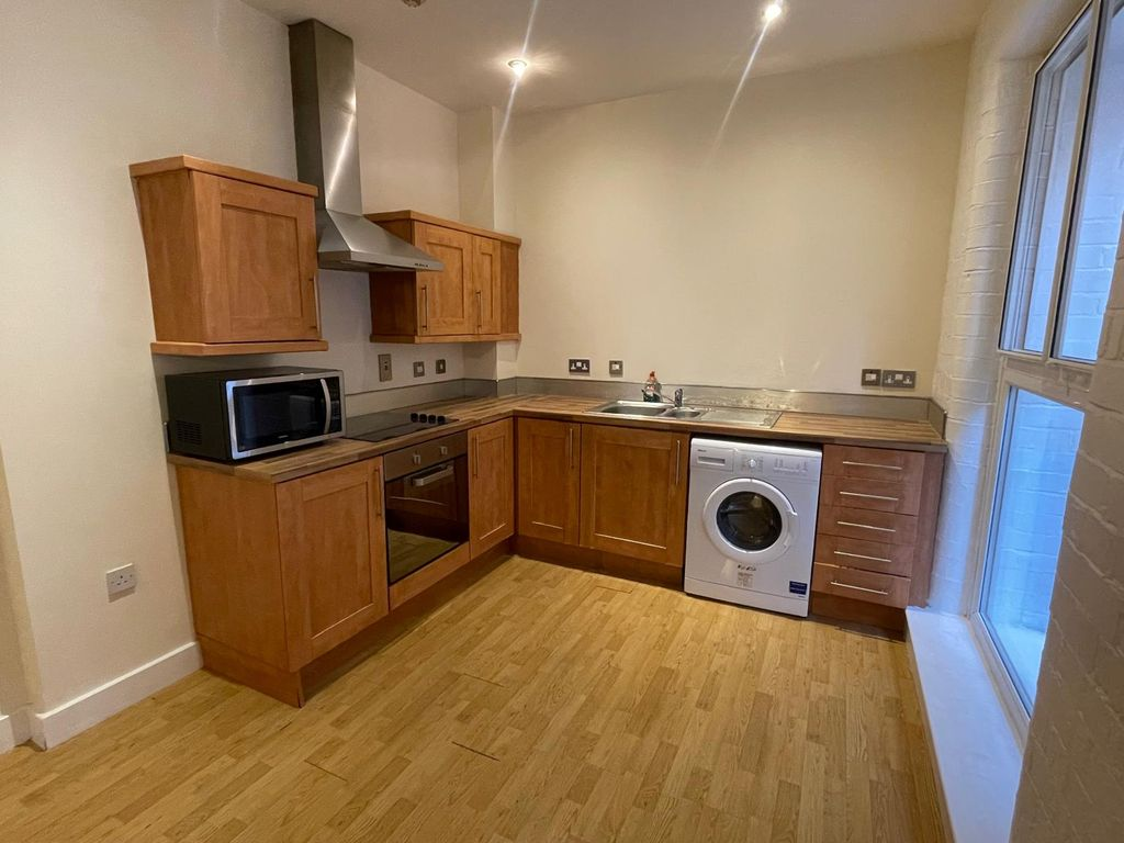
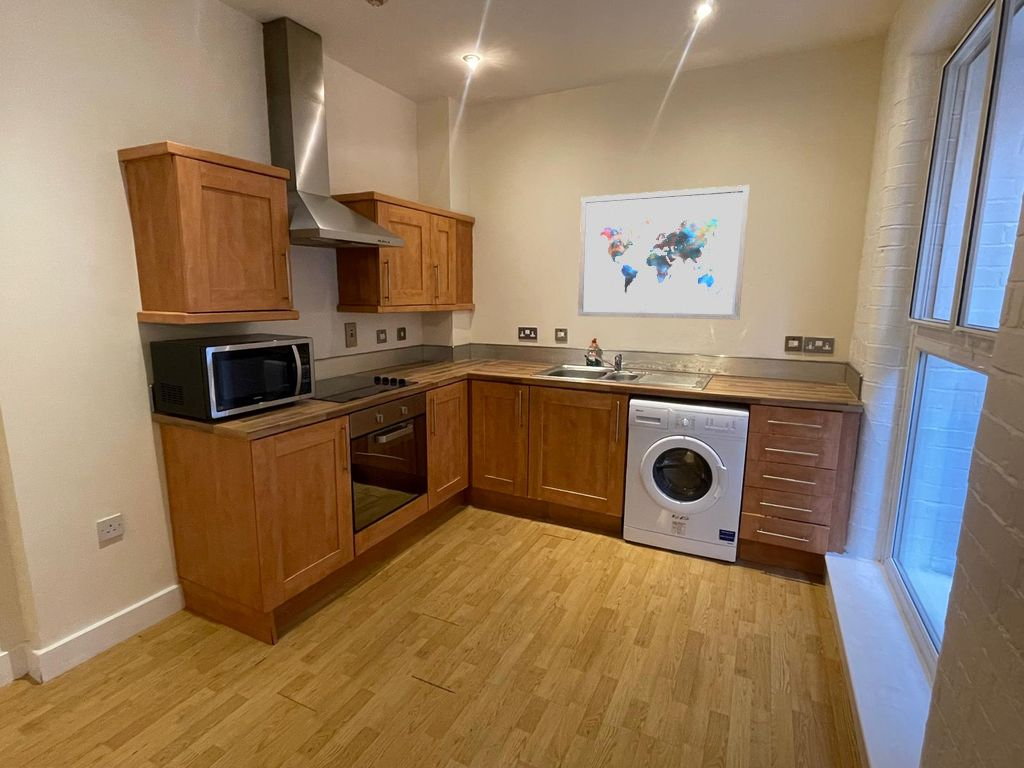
+ wall art (656, 255)
